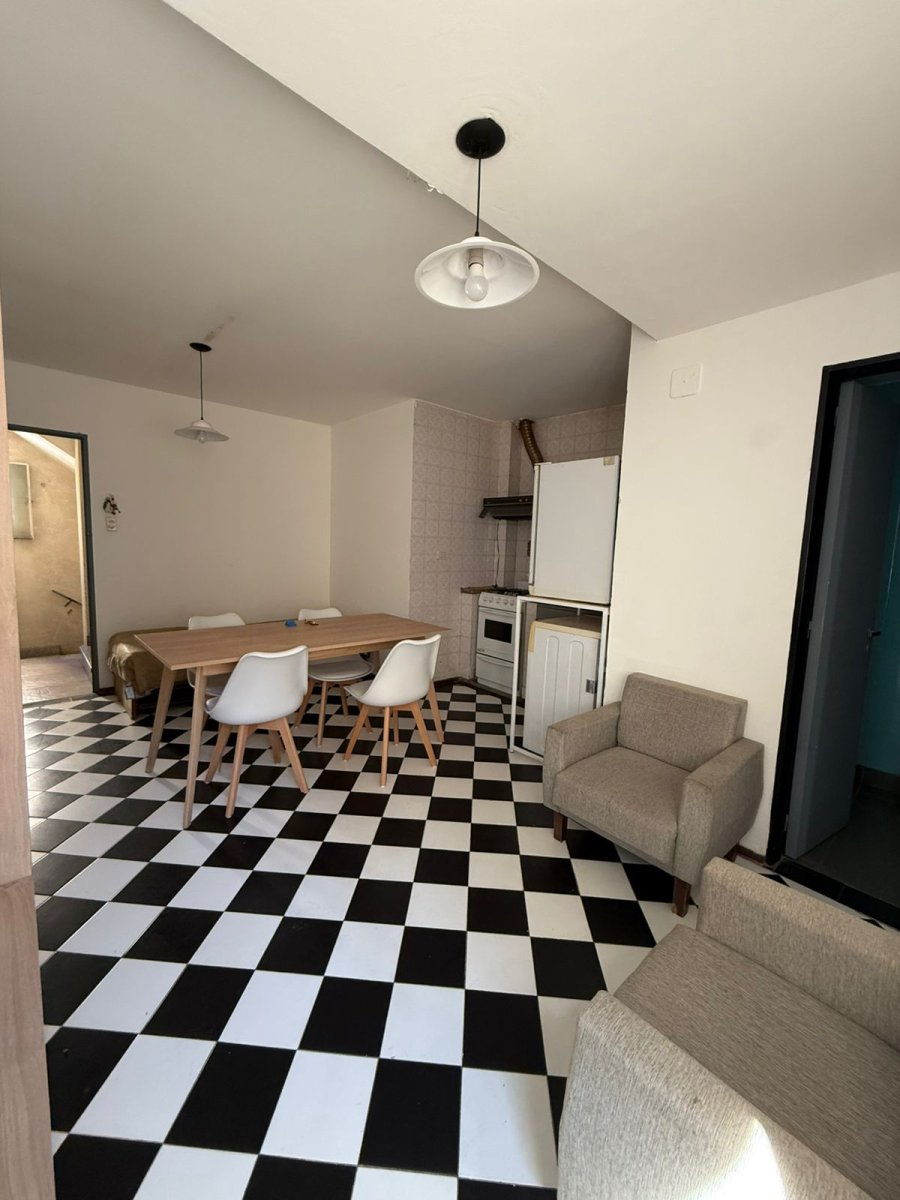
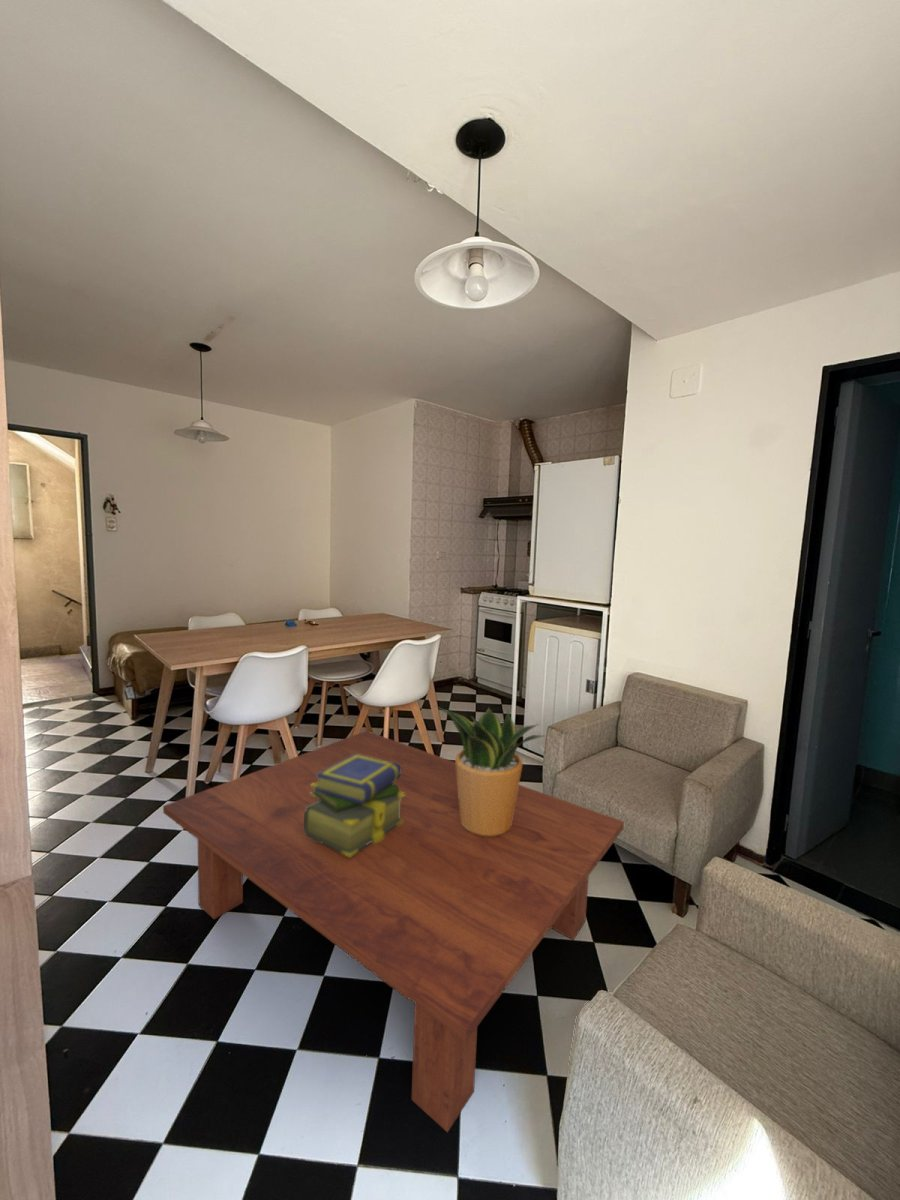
+ potted plant (488, 769)
+ coffee table (392, 864)
+ stack of books (356, 796)
